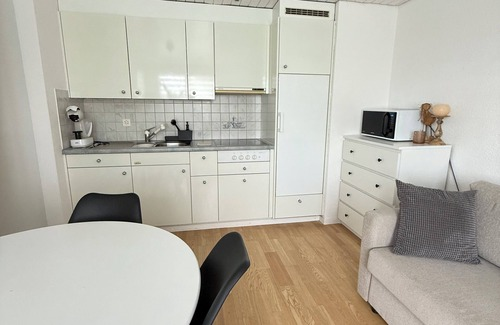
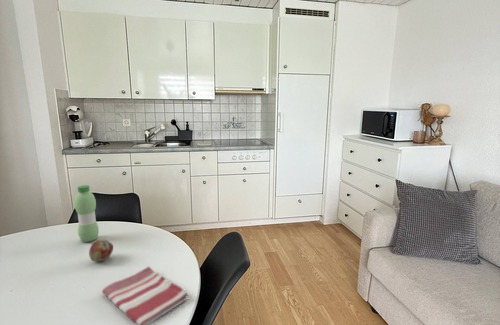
+ dish towel (145, 292)
+ fruit (101, 250)
+ water bottle (86, 213)
